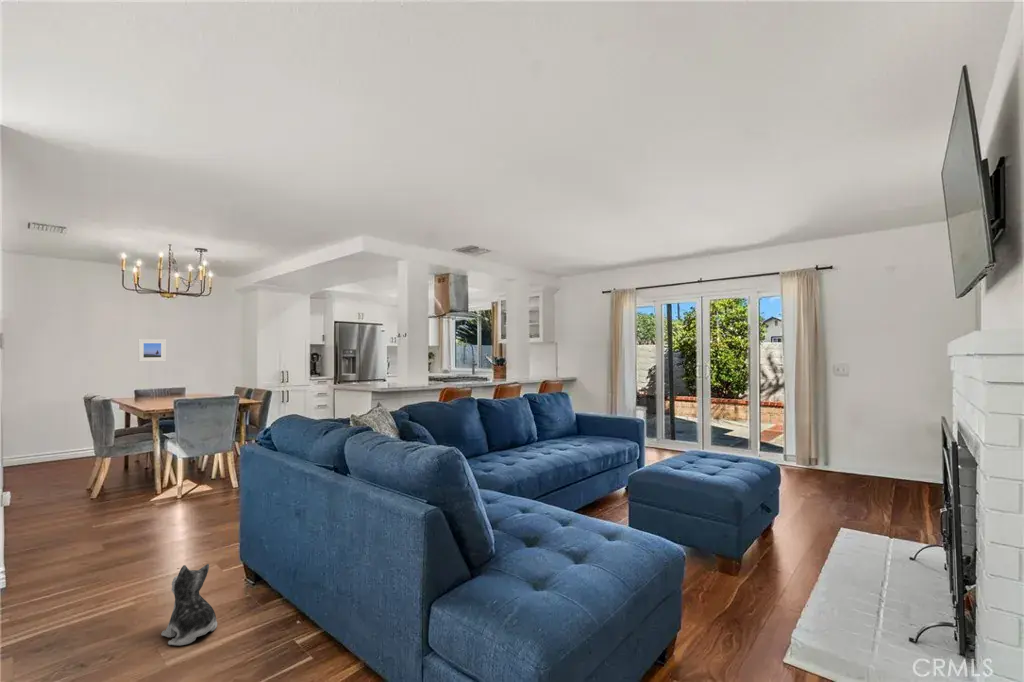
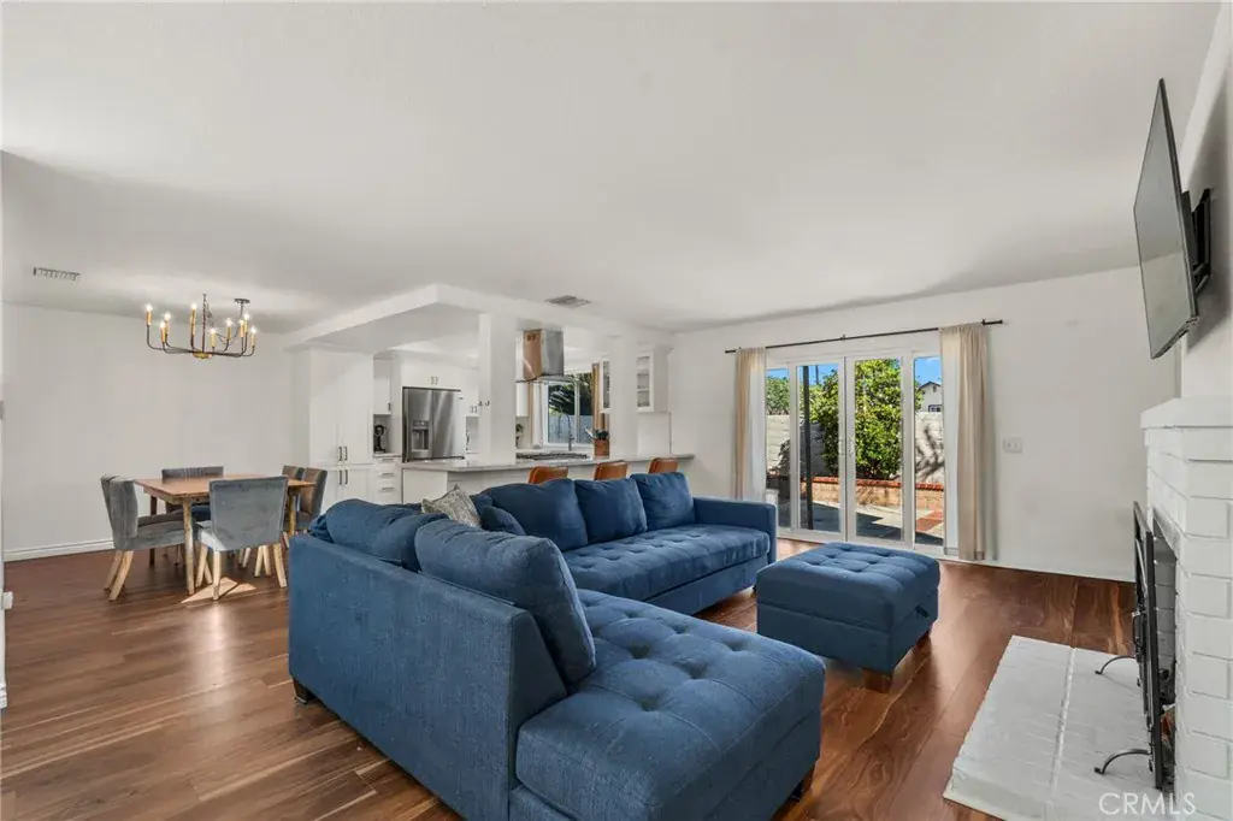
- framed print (152, 350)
- plush toy (193, 599)
